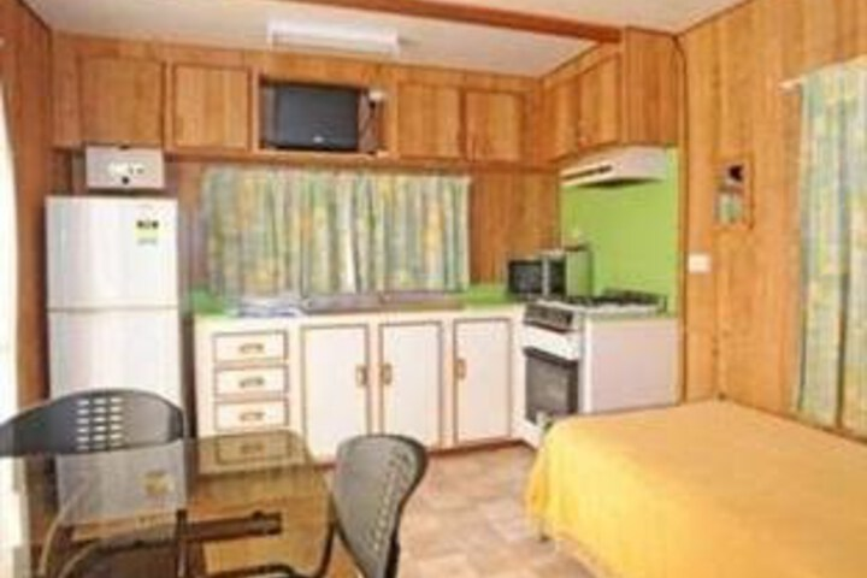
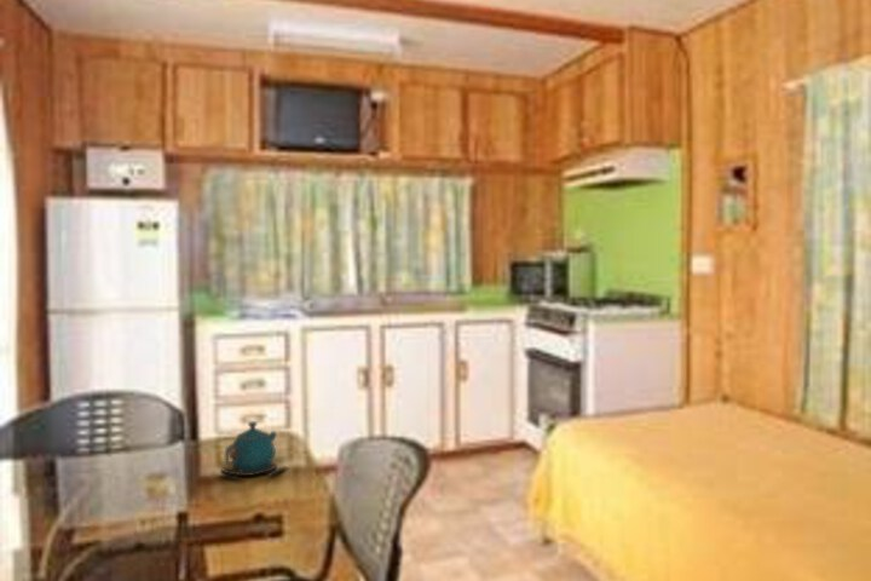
+ teapot (249, 444)
